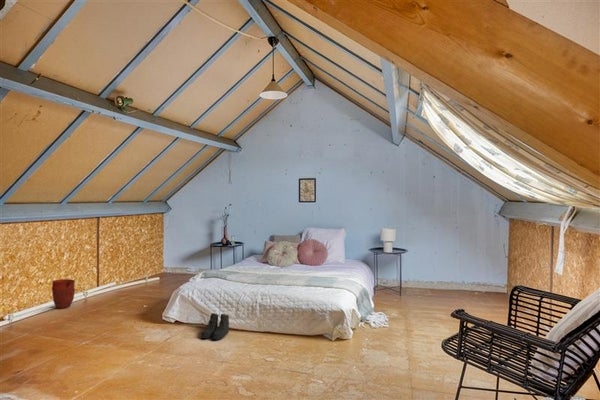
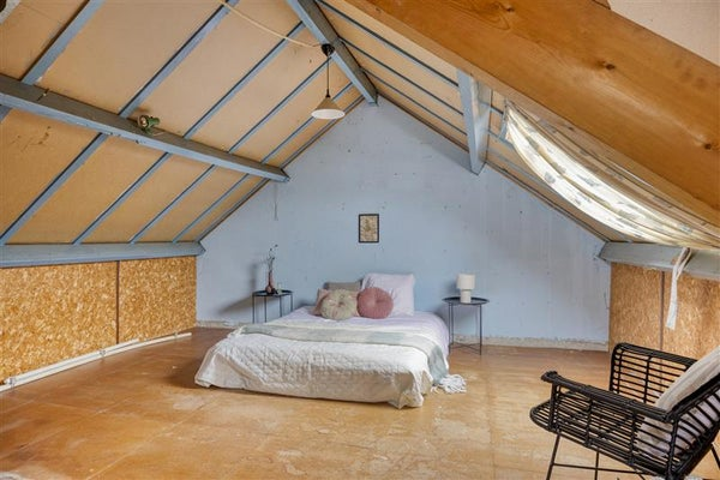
- boots (215, 325)
- vase (63, 293)
